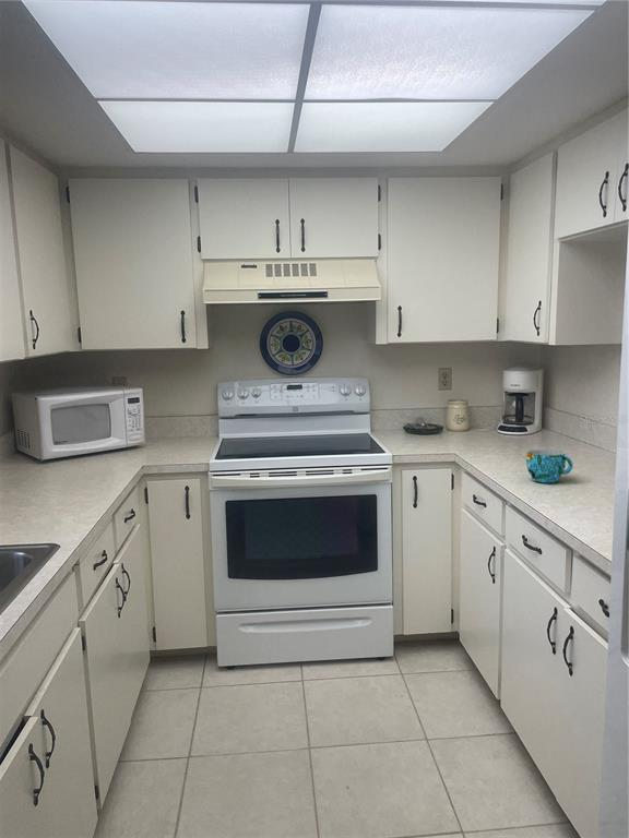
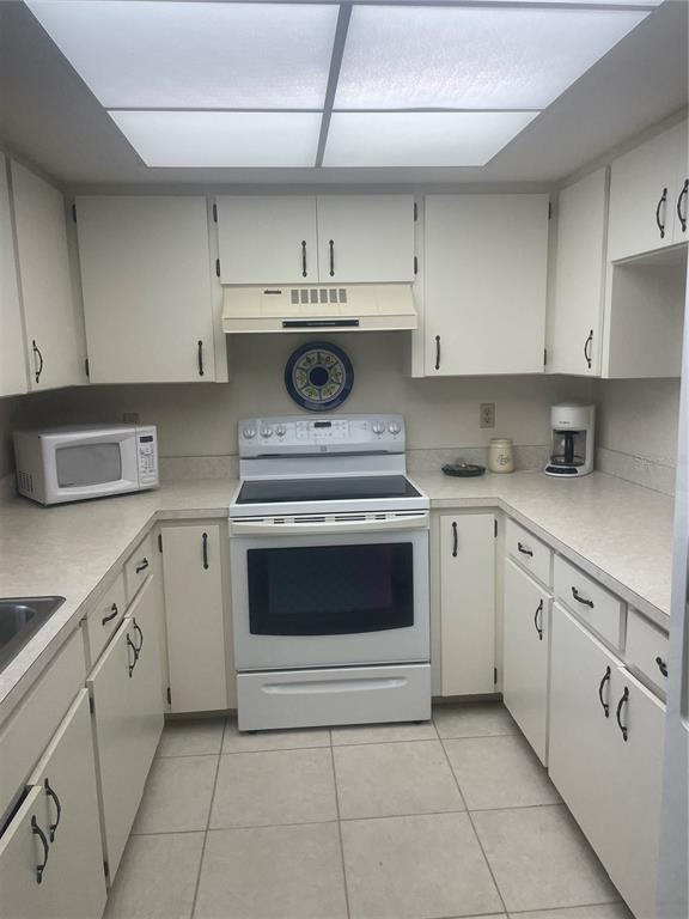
- cup (547, 466)
